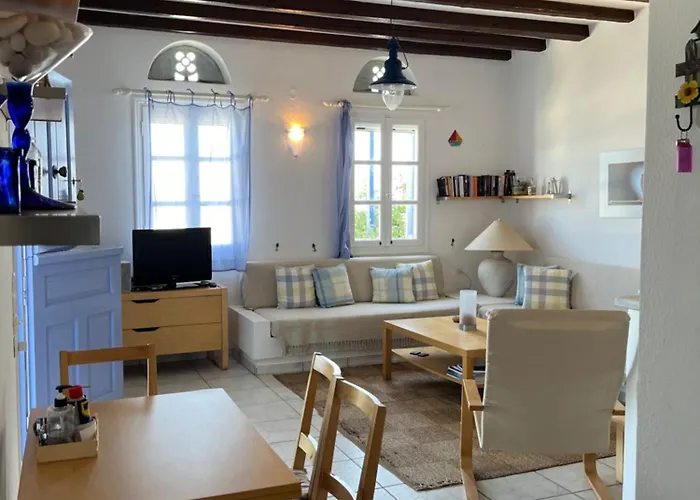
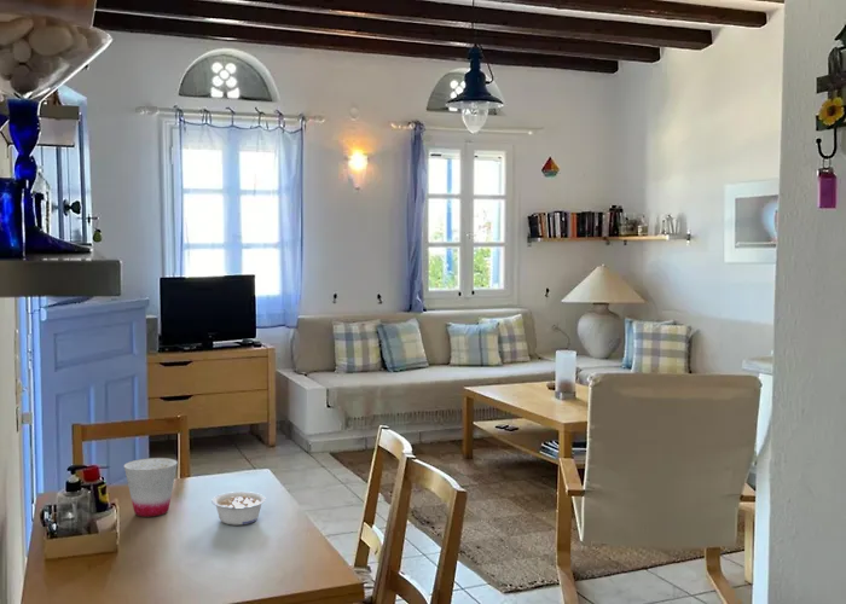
+ cup (151, 488)
+ legume (239, 507)
